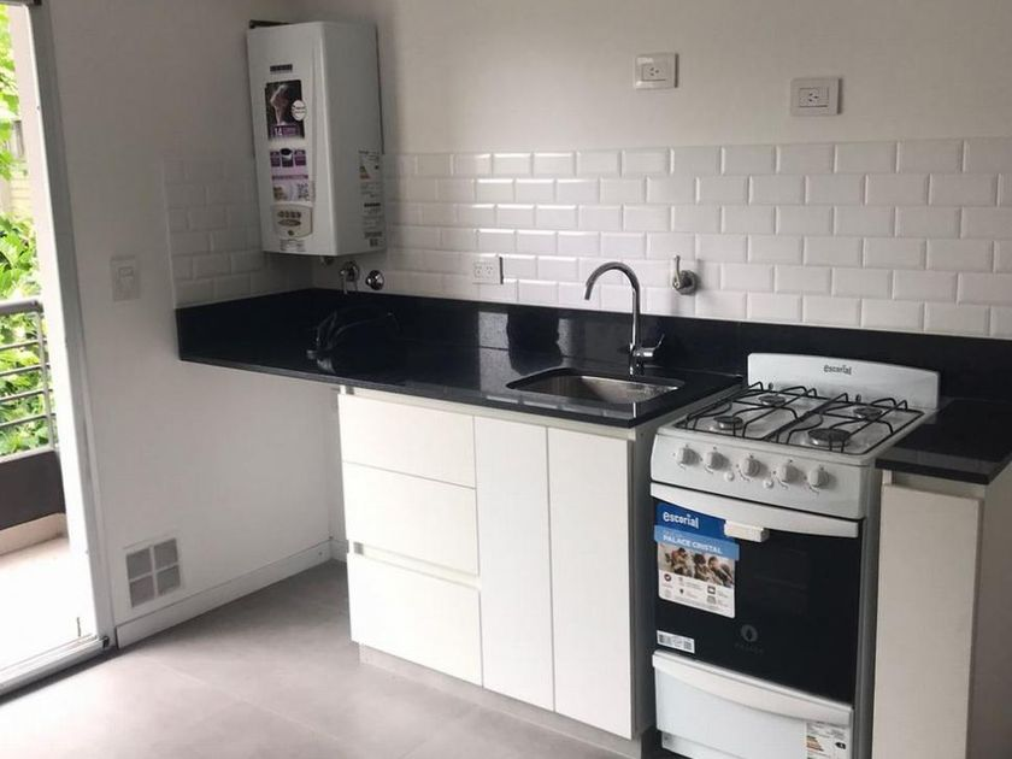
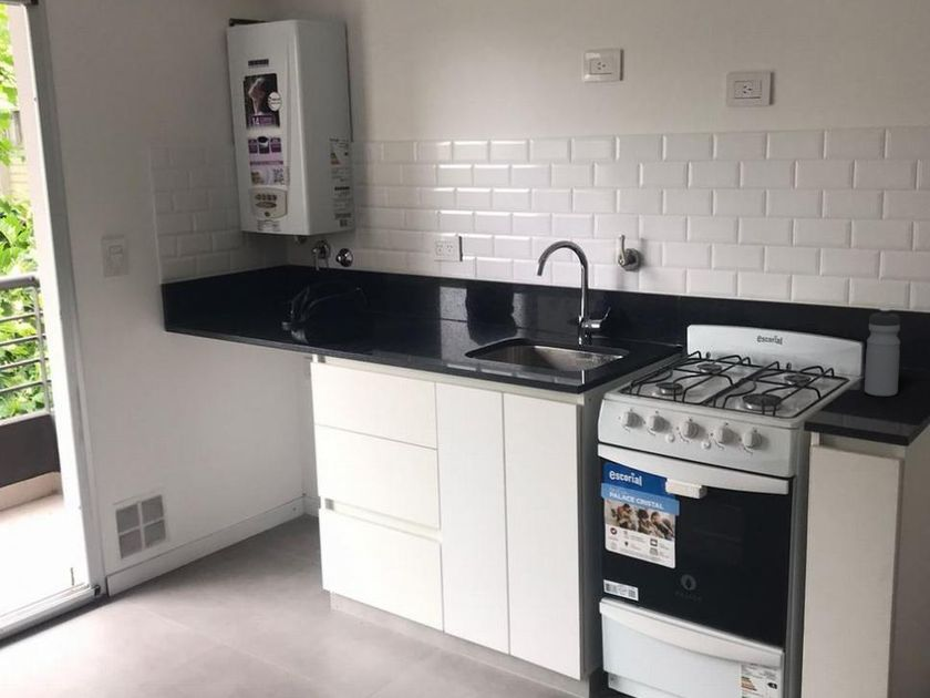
+ water bottle (882, 350)
